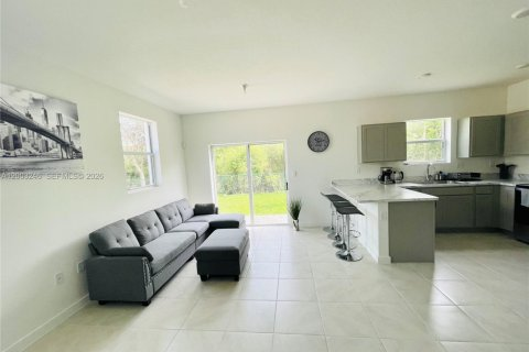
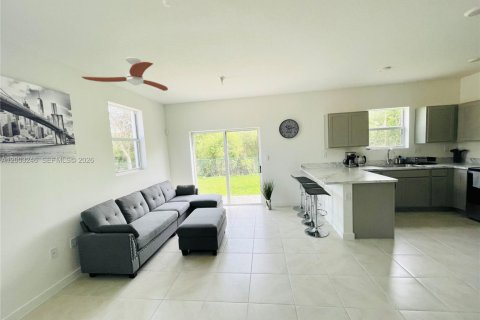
+ ceiling fan (129, 70)
